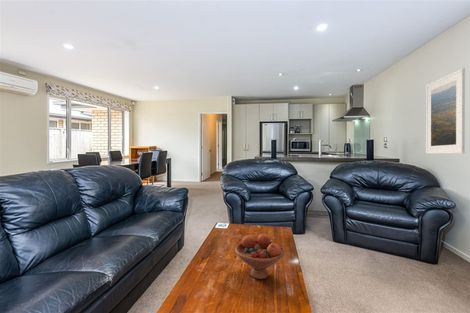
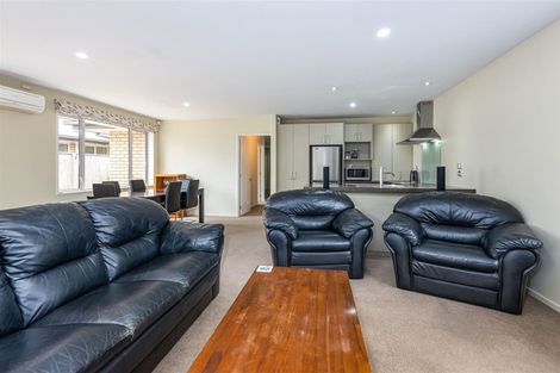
- fruit bowl (259, 257)
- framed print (443, 115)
